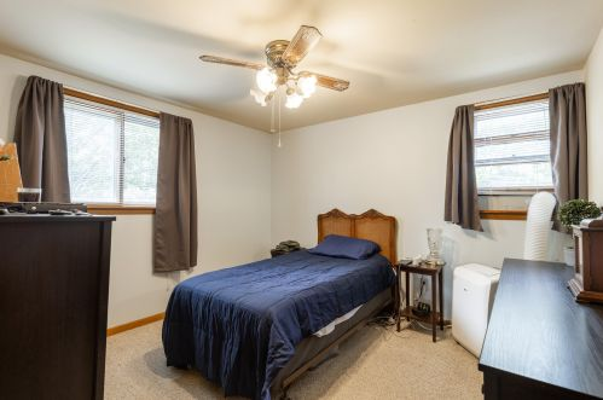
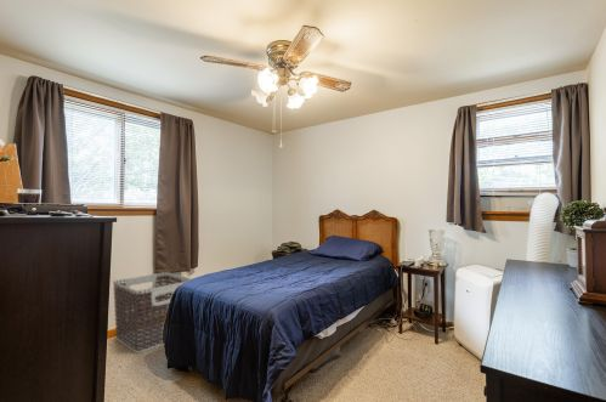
+ clothes hamper (153, 308)
